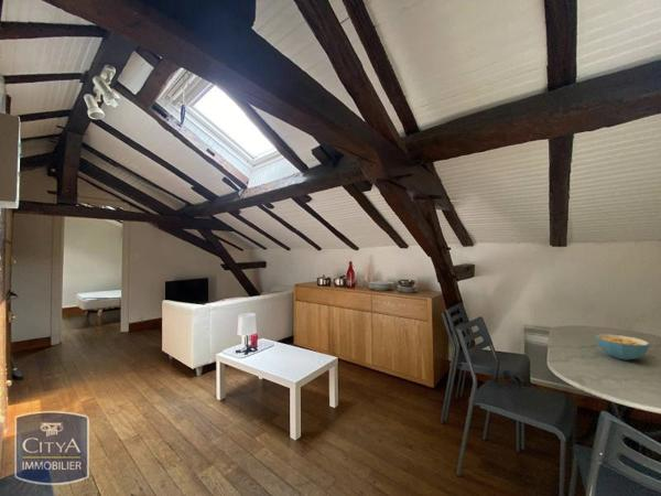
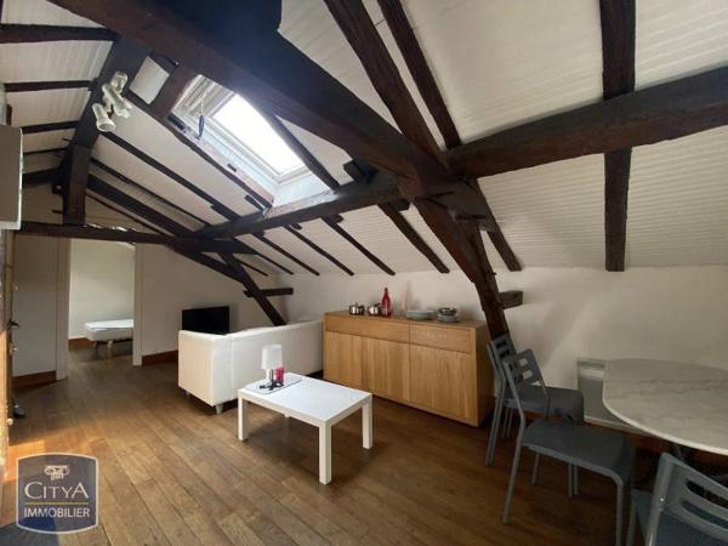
- cereal bowl (621, 348)
